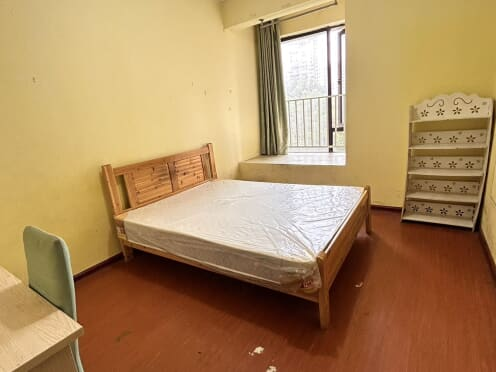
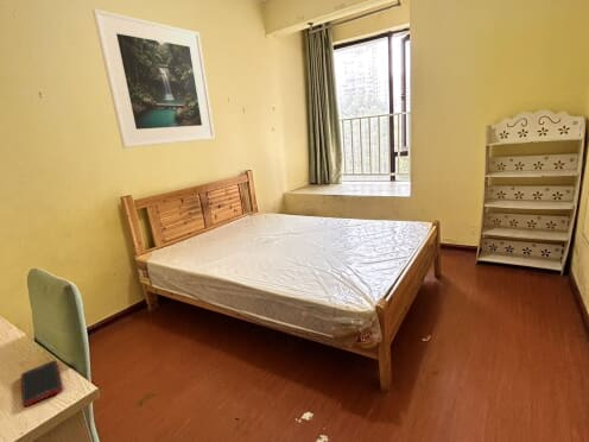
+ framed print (164, 84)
+ cell phone (40, 381)
